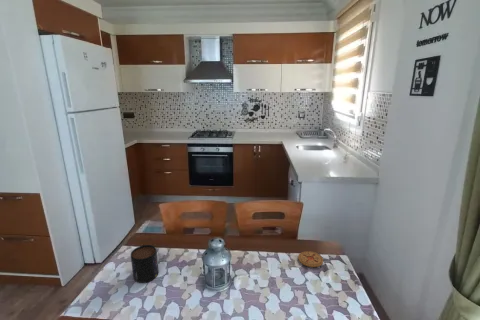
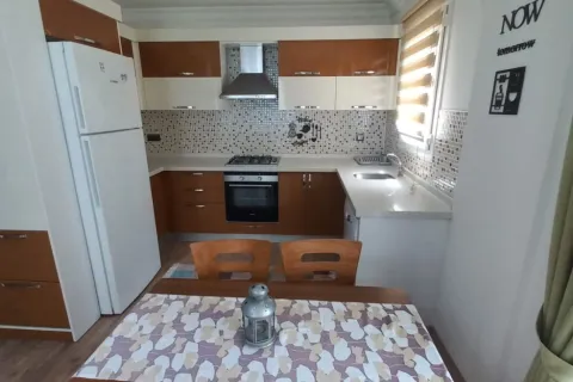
- mug (145, 259)
- coaster (310, 258)
